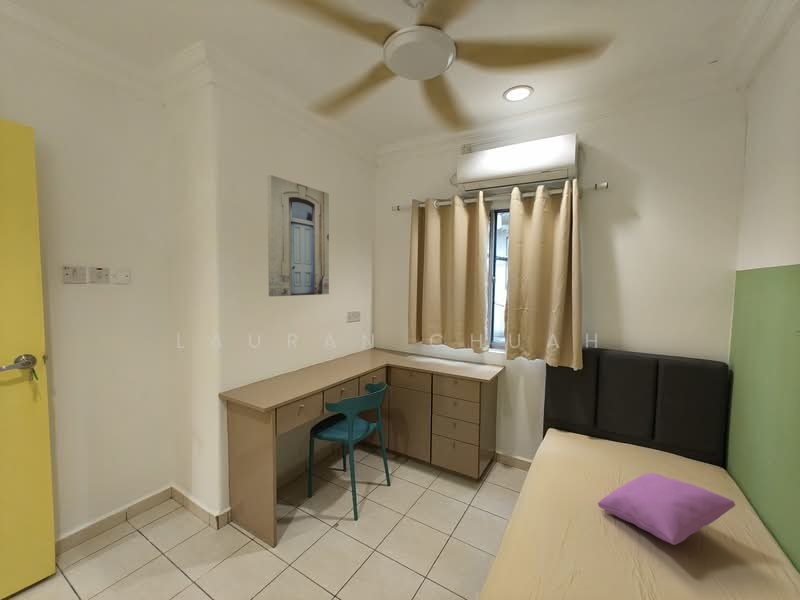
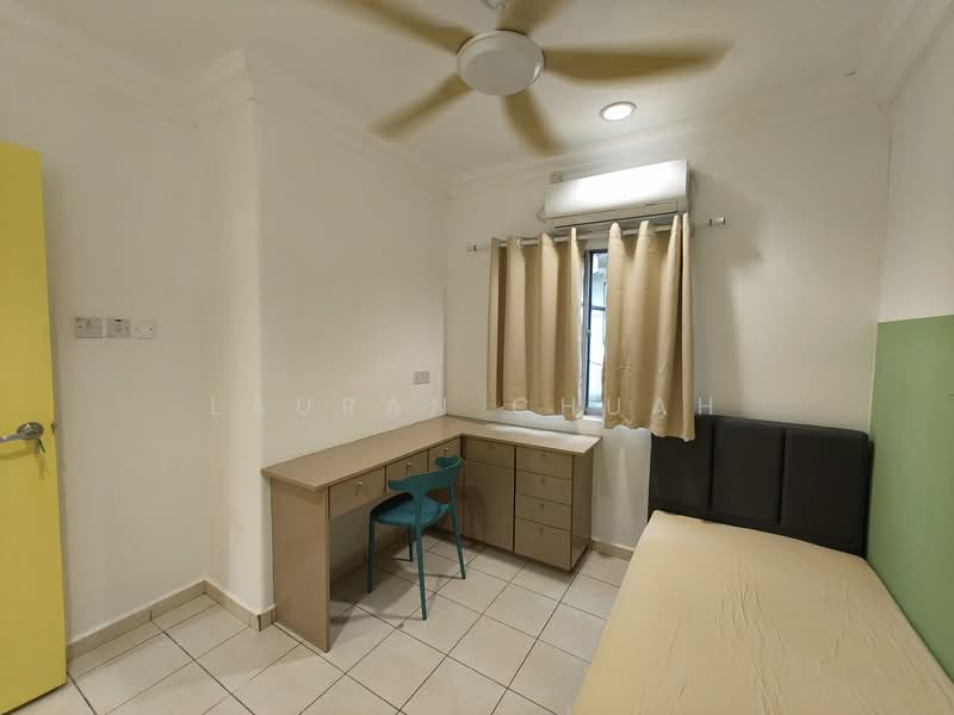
- wall art (301, 240)
- cushion (660, 504)
